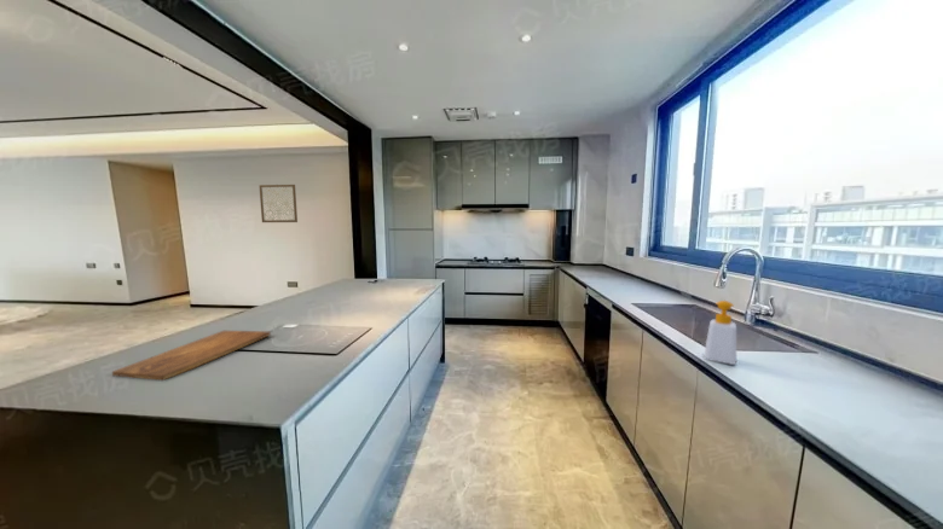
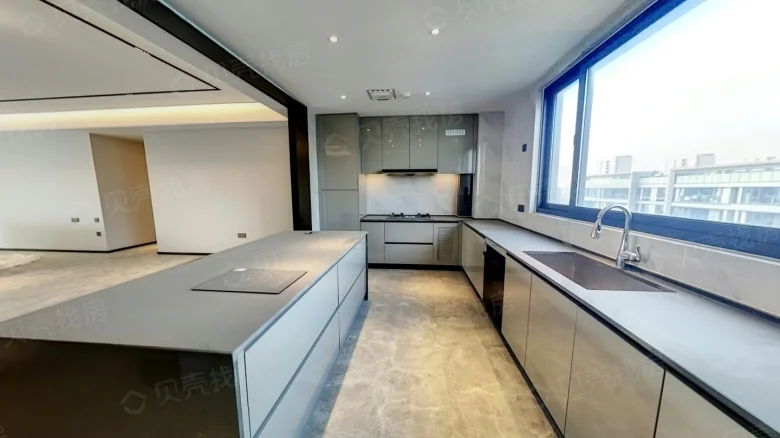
- cutting board (202, 350)
- wall art (279, 202)
- soap bottle (722, 329)
